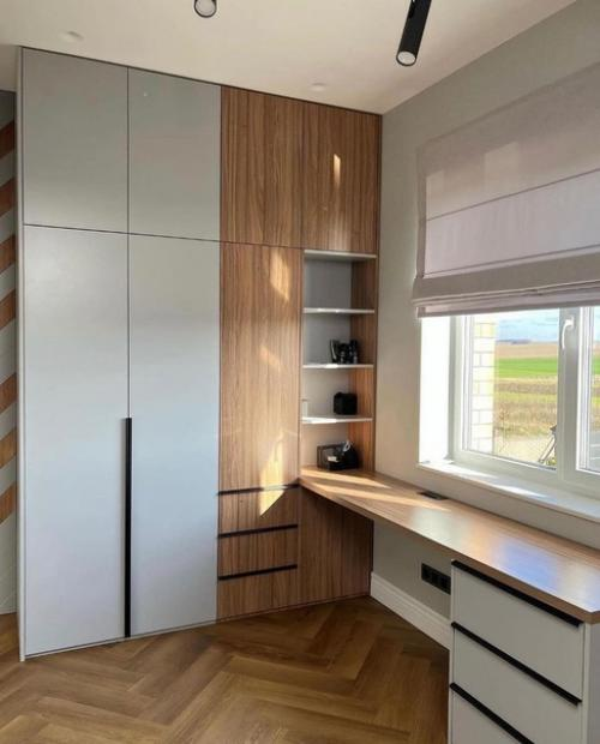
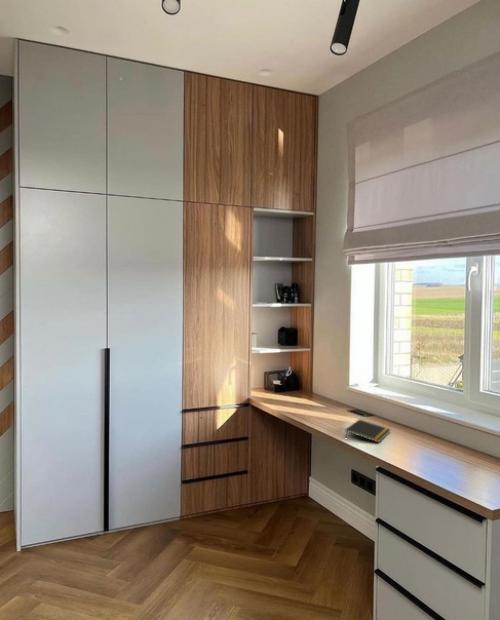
+ notepad (368, 430)
